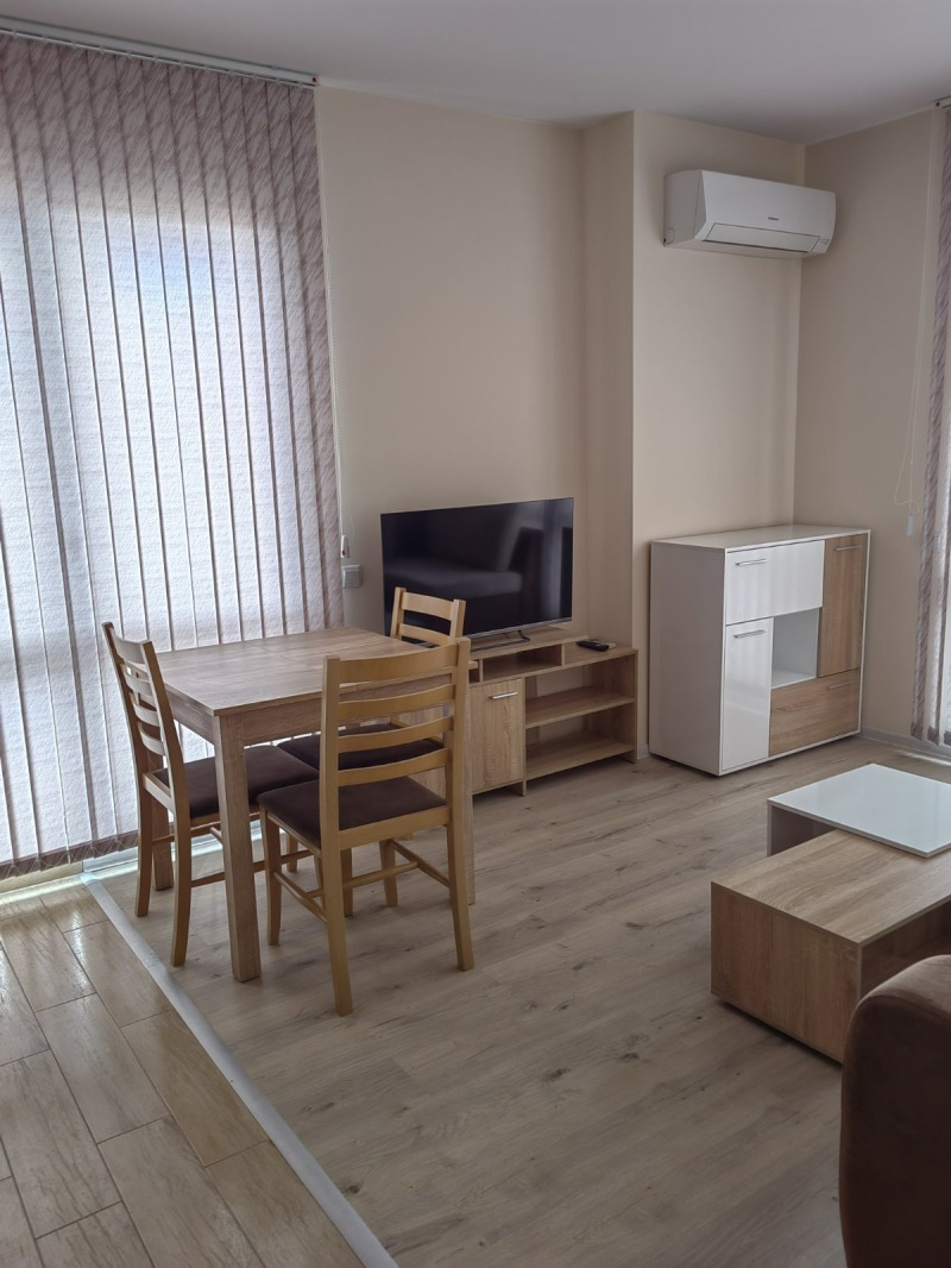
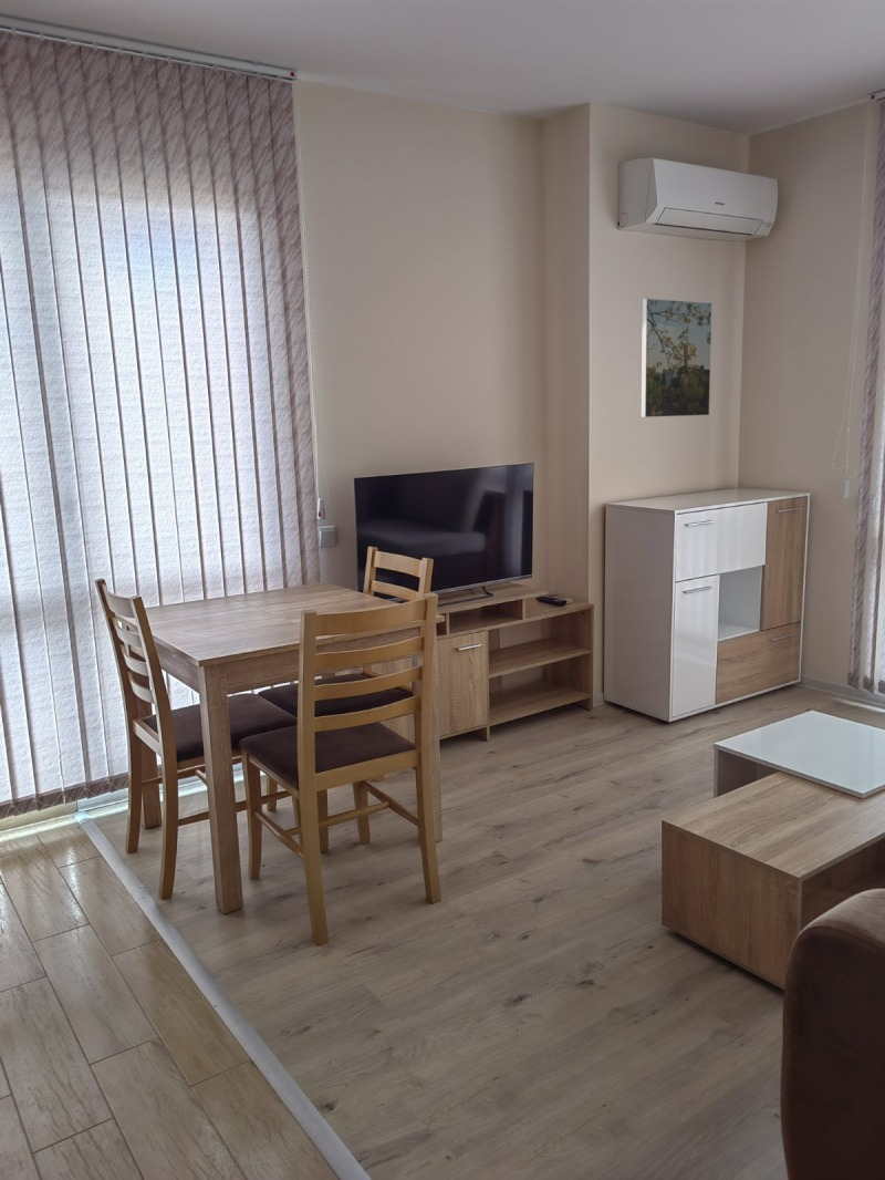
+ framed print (676, 359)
